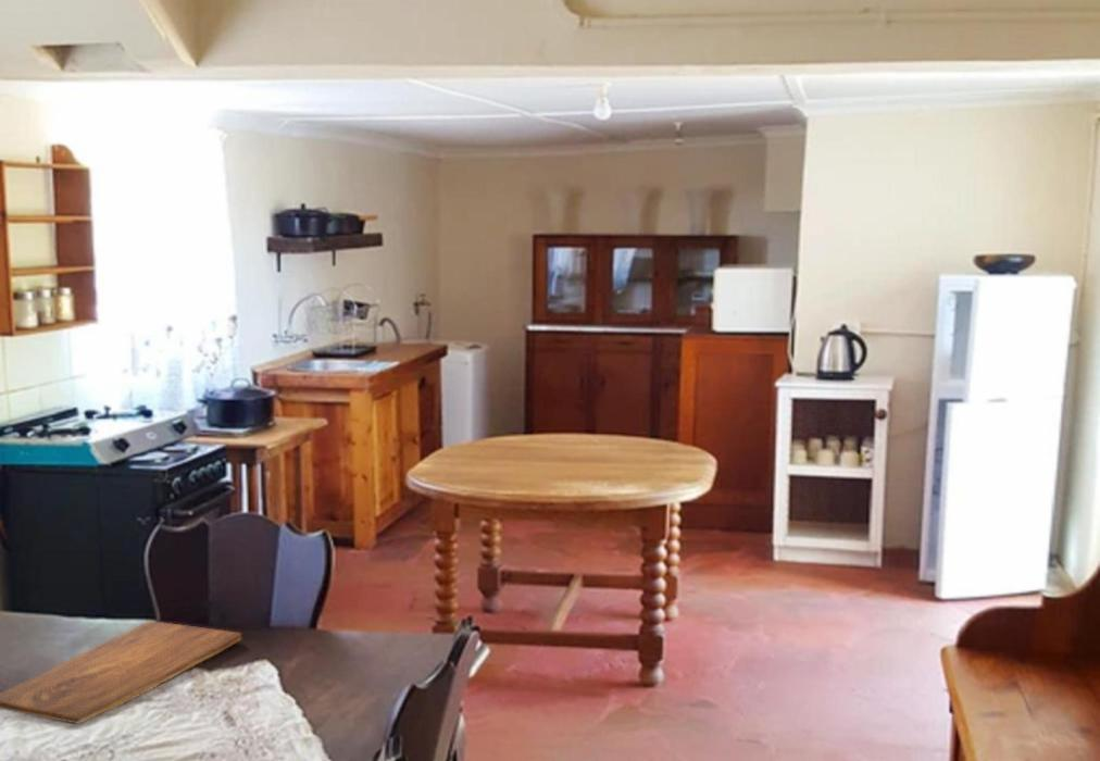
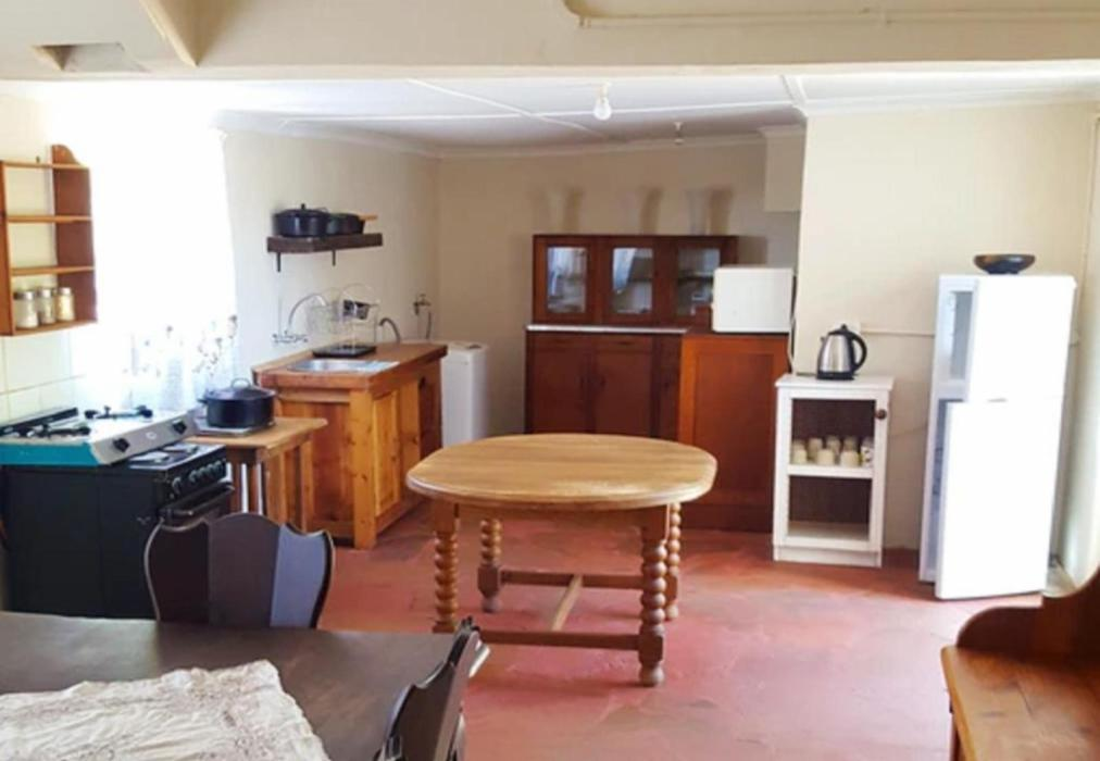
- cutting board (123, 666)
